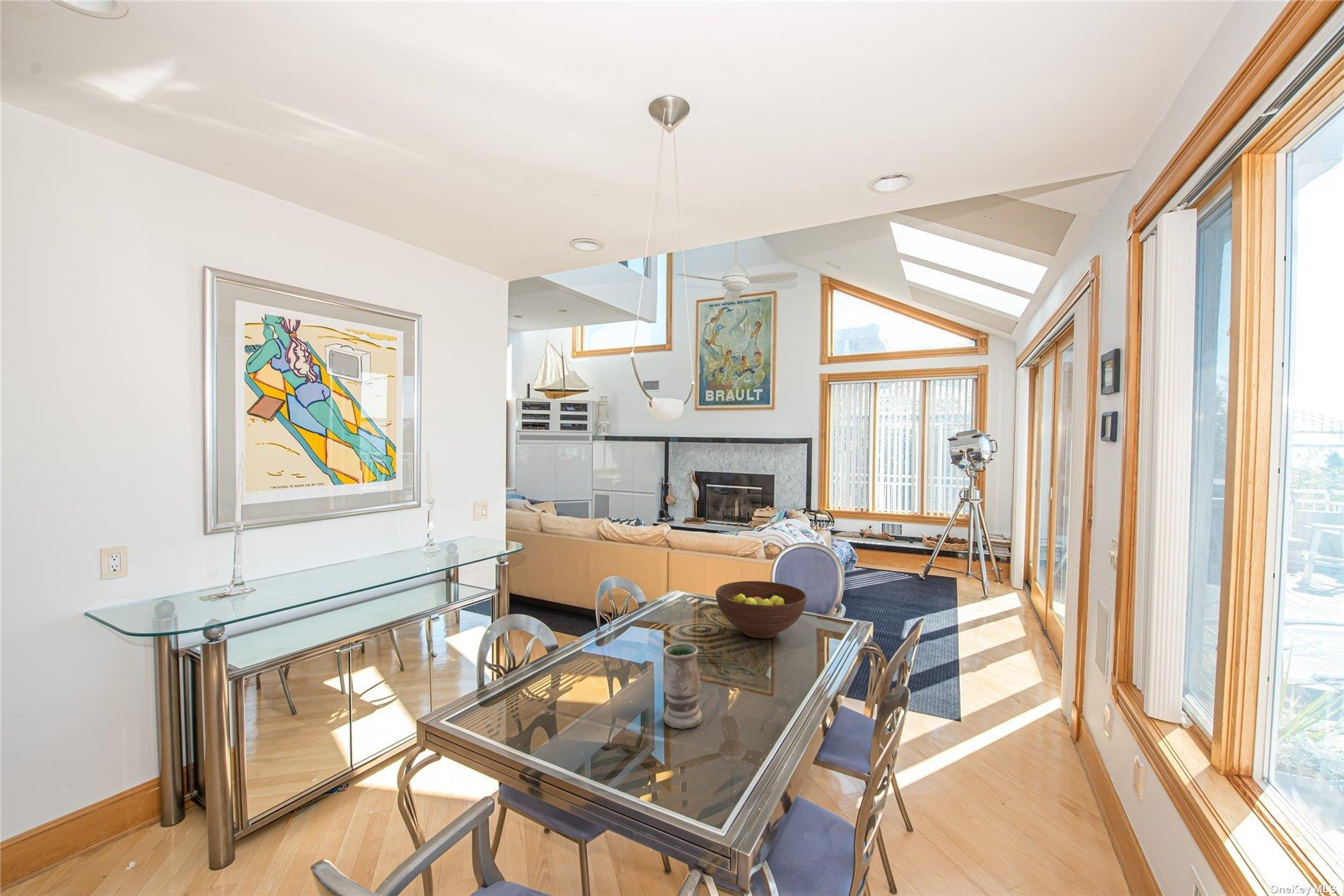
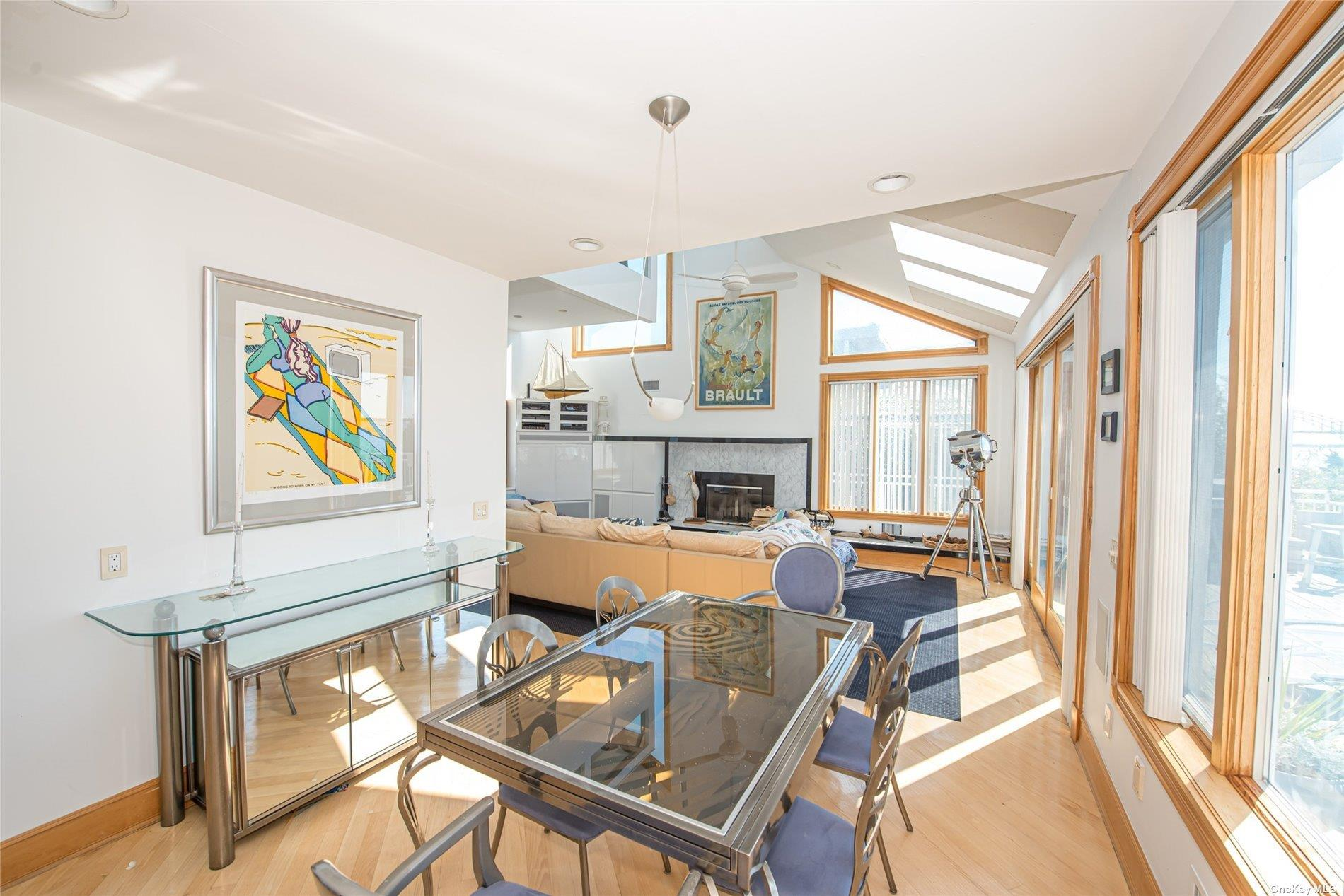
- fruit bowl (760, 612)
- vase (683, 685)
